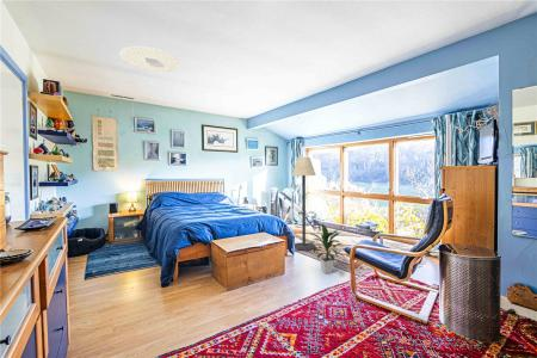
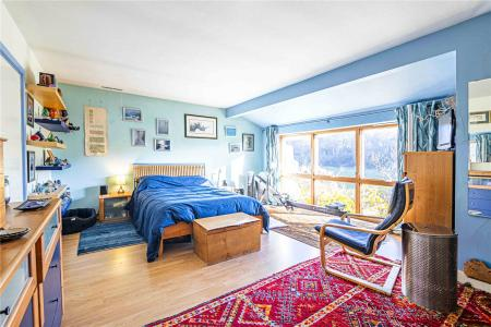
- indoor plant (328, 248)
- ceiling light (150, 57)
- floor lamp (303, 202)
